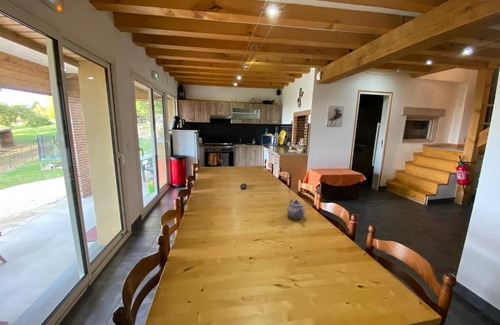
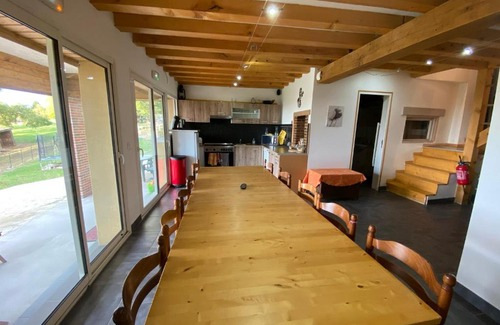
- teapot (296, 208)
